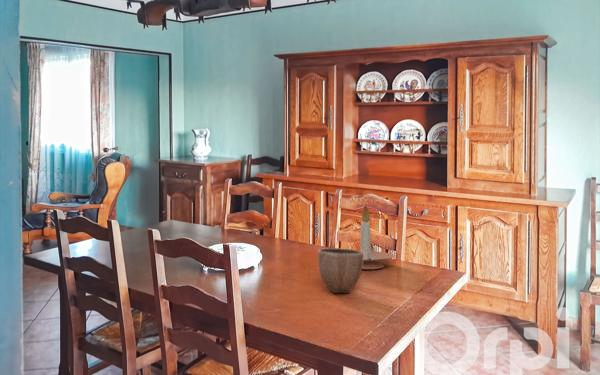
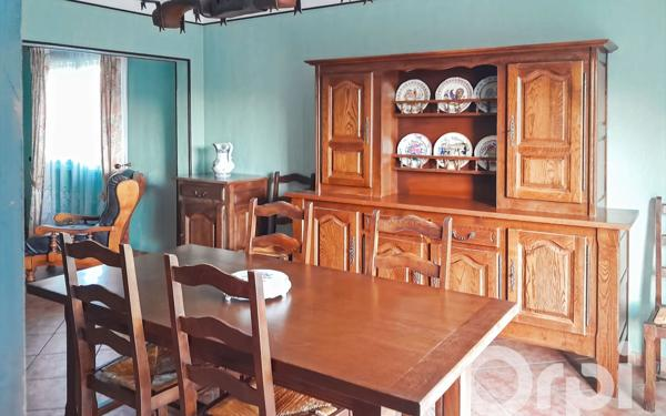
- decorative bowl (340, 271)
- candle holder (365, 235)
